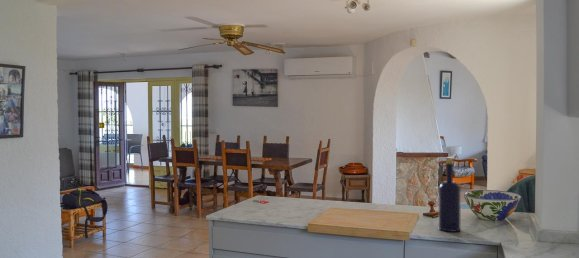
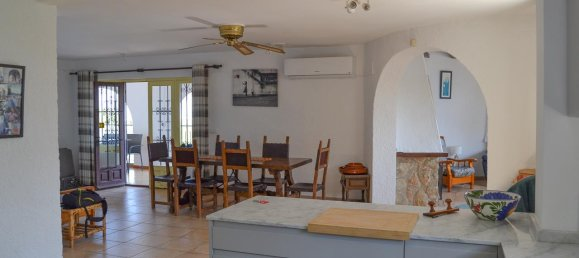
- bottle (449, 193)
